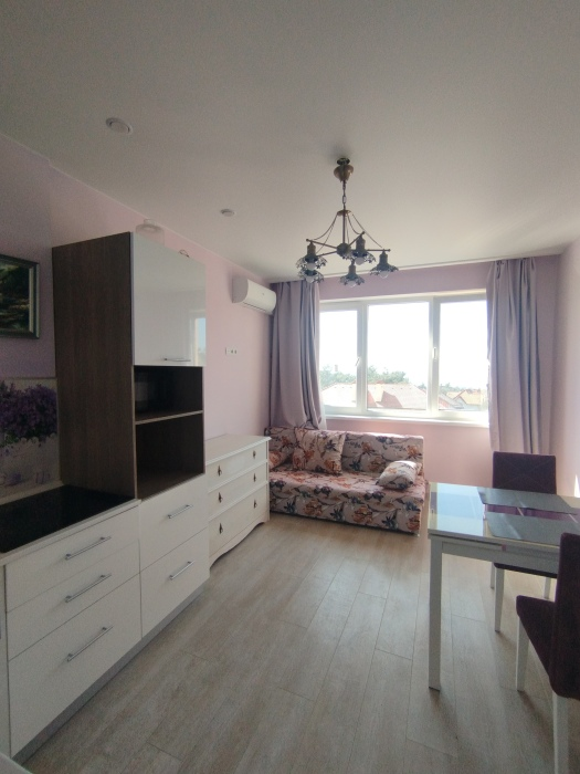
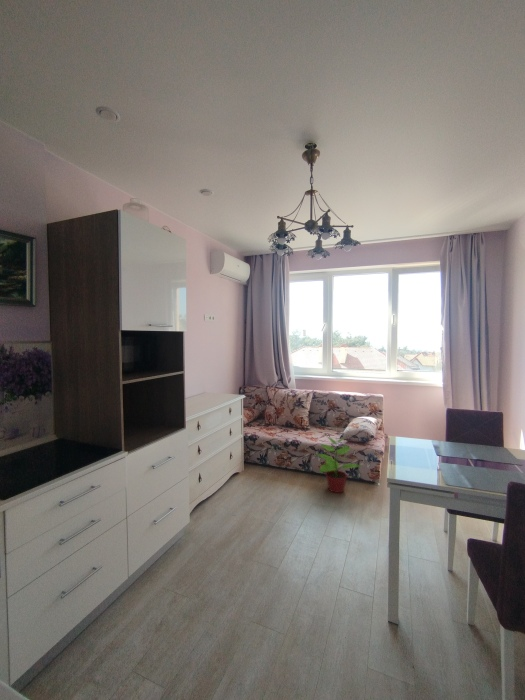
+ potted plant (337, 462)
